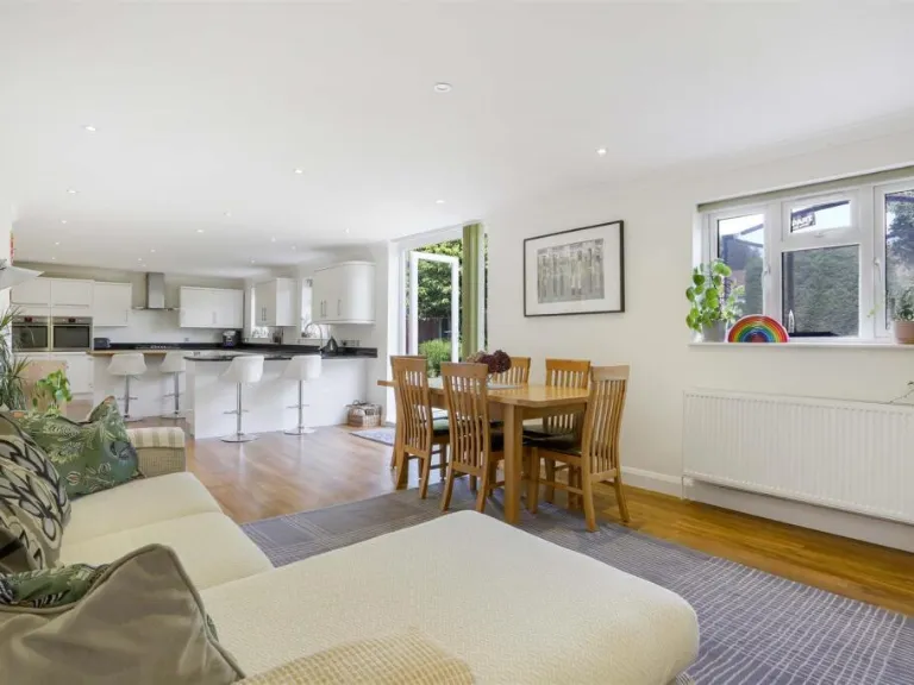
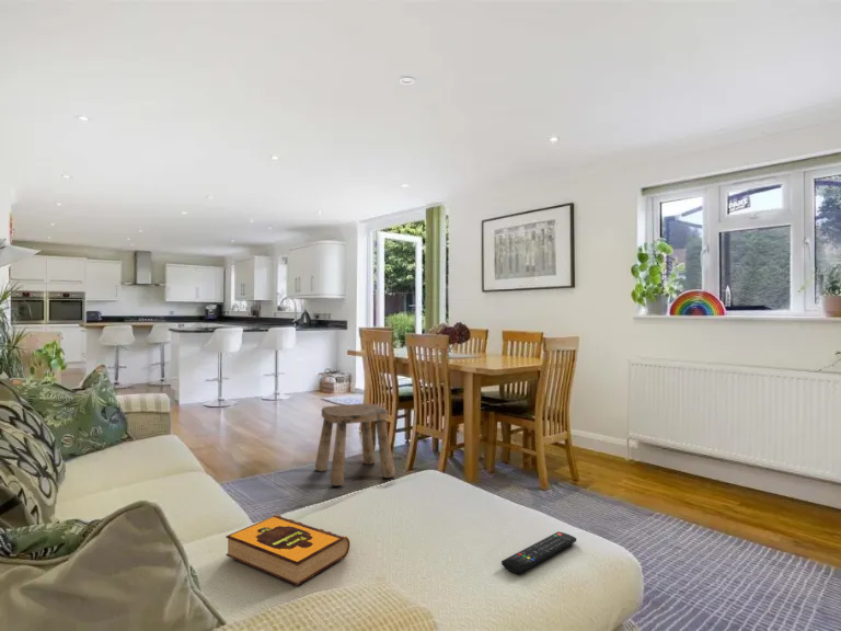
+ remote control (541, 551)
+ hardback book (288, 544)
+ stool (345, 440)
